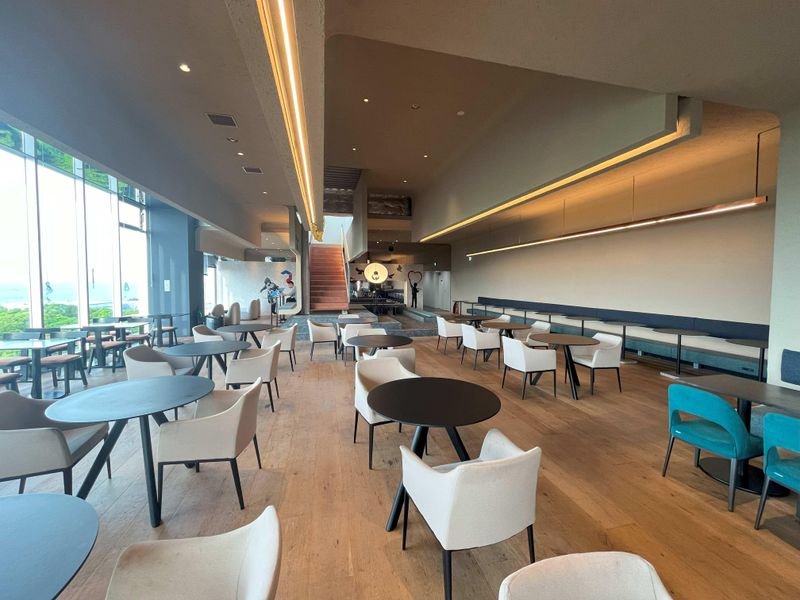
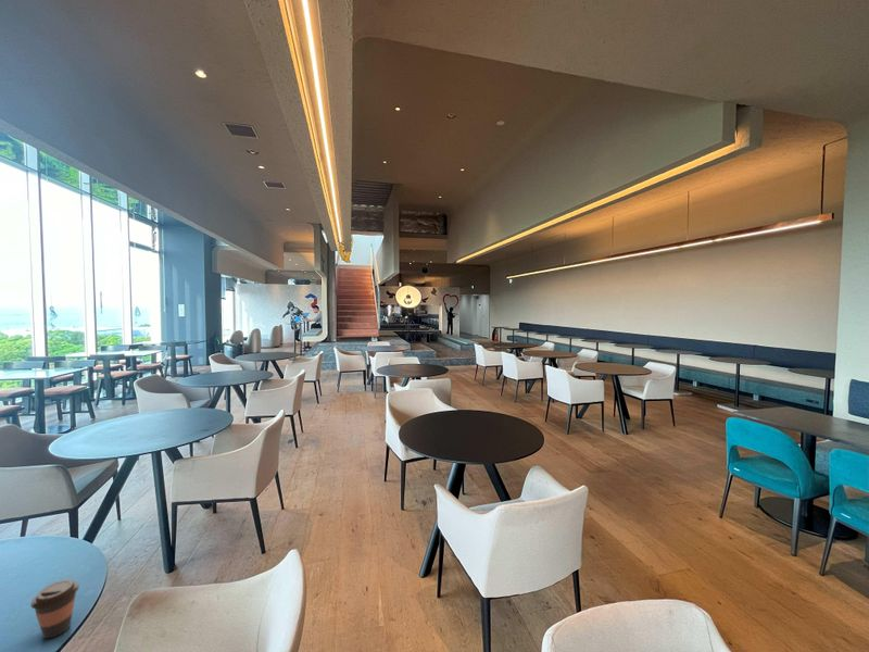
+ coffee cup (55, 609)
